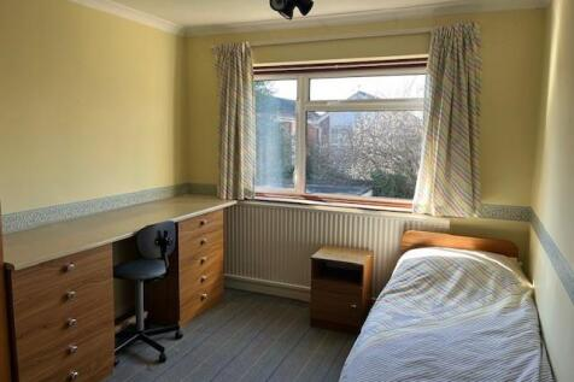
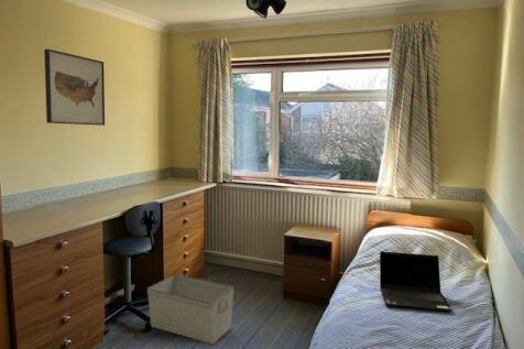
+ wall art (77, 90)
+ storage bin (190, 307)
+ laptop computer (413, 280)
